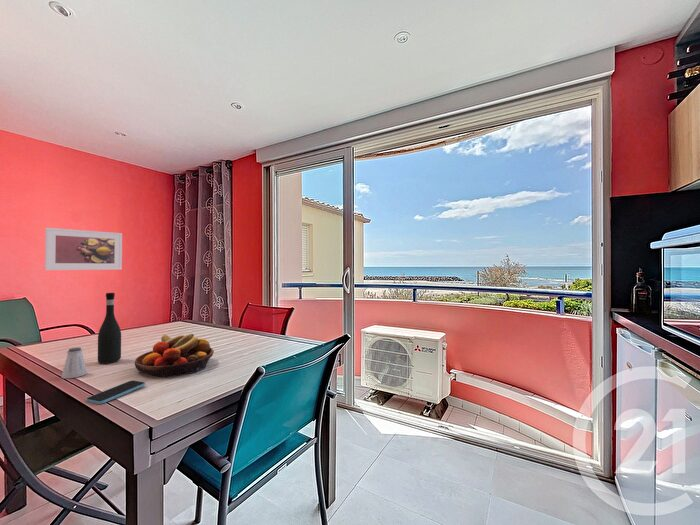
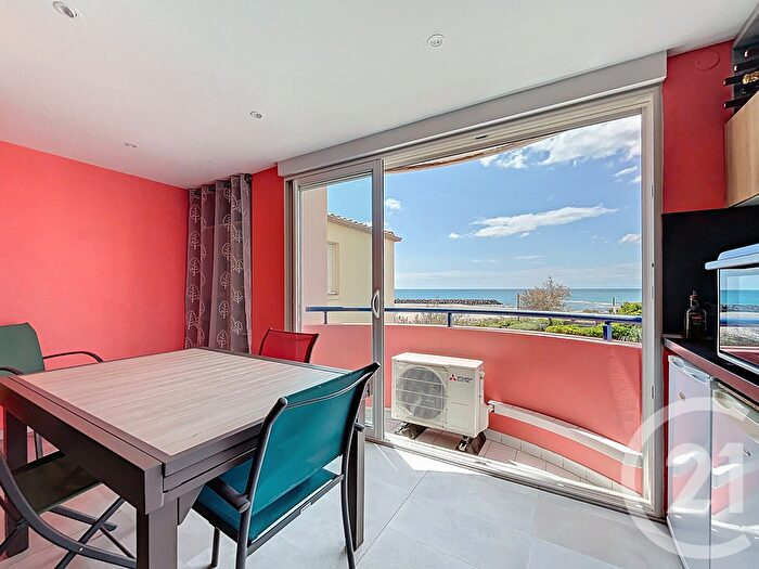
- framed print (86, 250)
- fruit bowl (175, 351)
- wine bottle (109, 327)
- saltshaker (74, 361)
- smartphone (117, 391)
